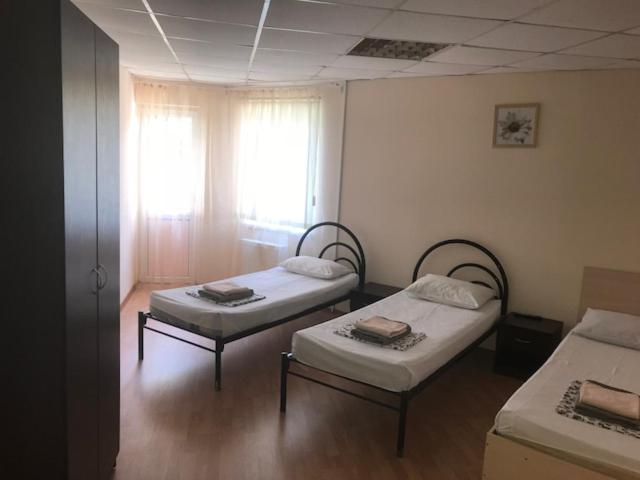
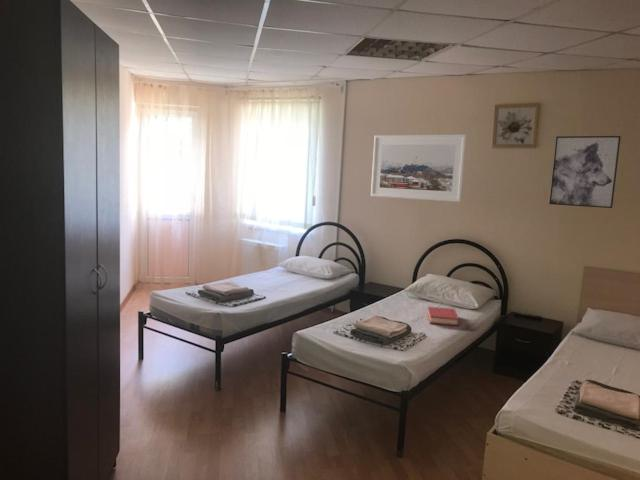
+ hardback book (442, 315)
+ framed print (415, 167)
+ wall art (583, 171)
